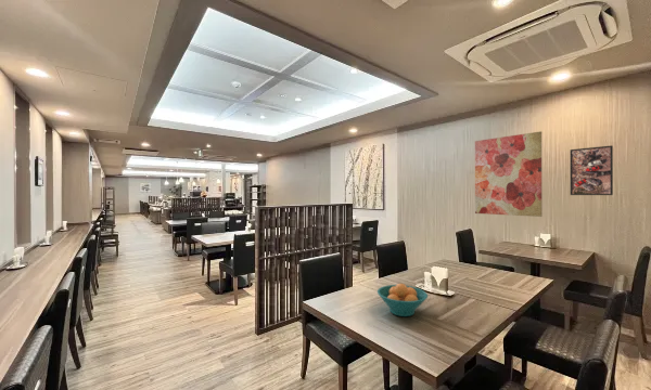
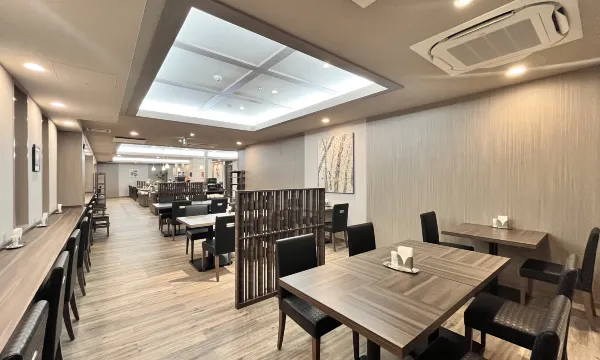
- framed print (590, 171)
- wall art (506, 176)
- fruit bowl (401, 298)
